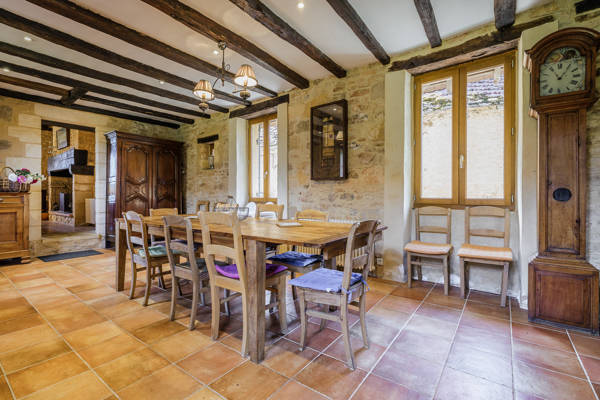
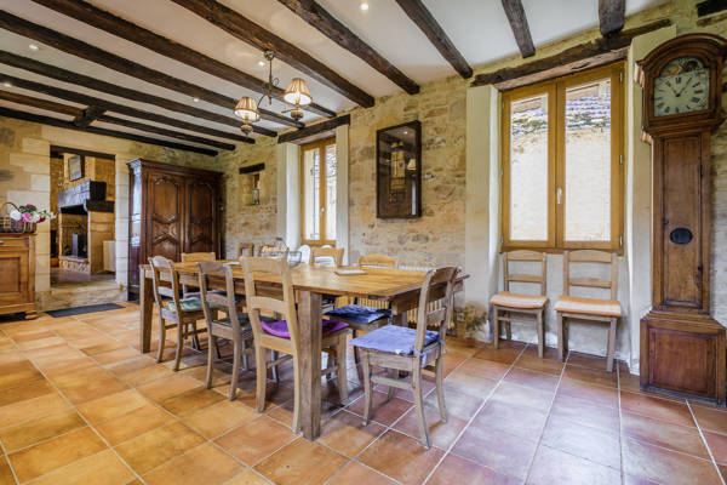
+ potted plant (470, 326)
